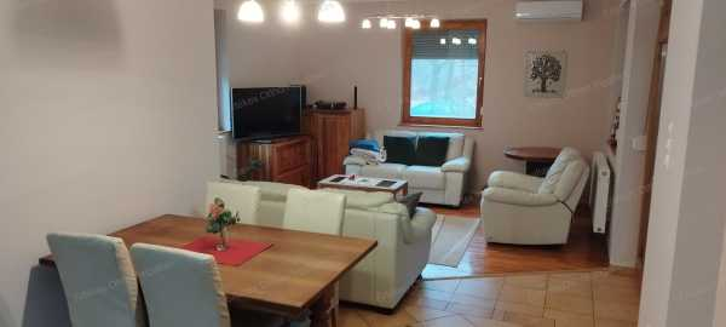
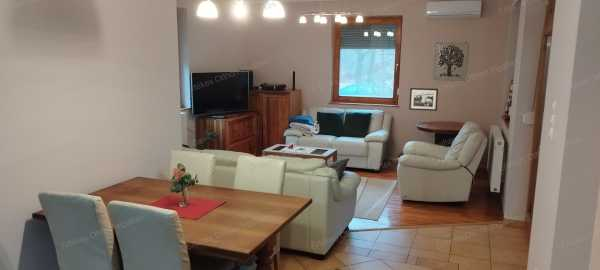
+ picture frame (423, 99)
